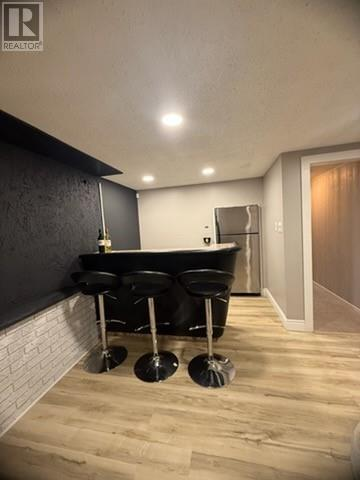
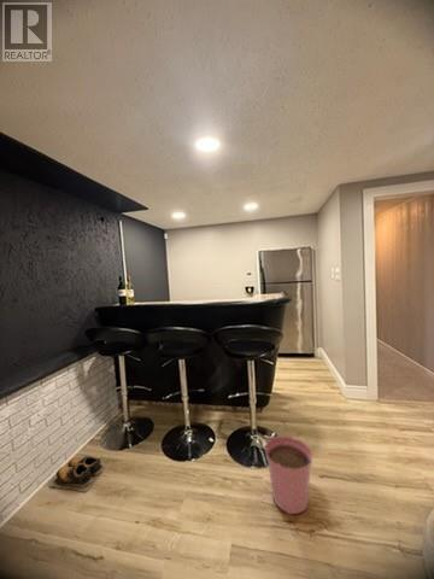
+ plant pot (288, 474)
+ shoes (80, 468)
